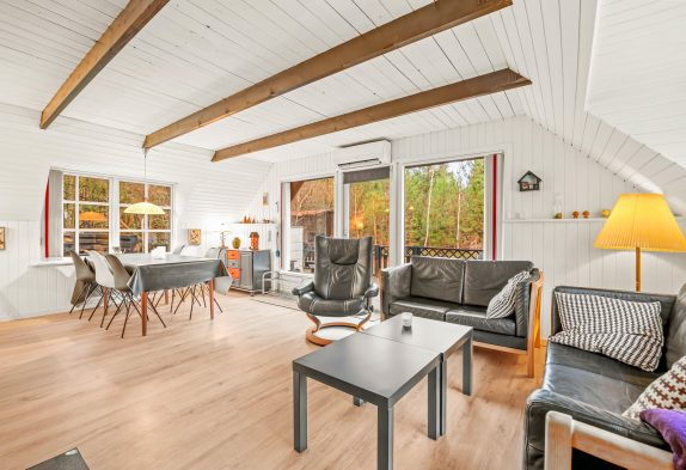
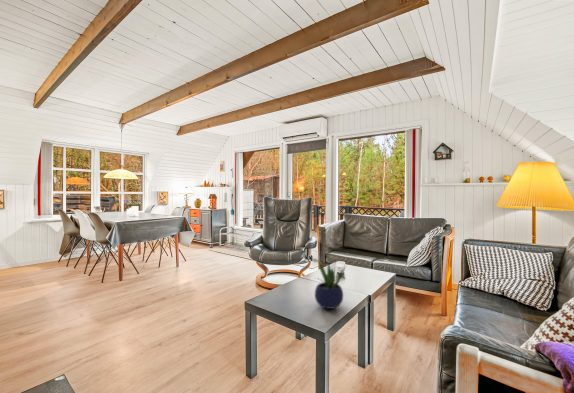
+ potted plant (330, 282)
